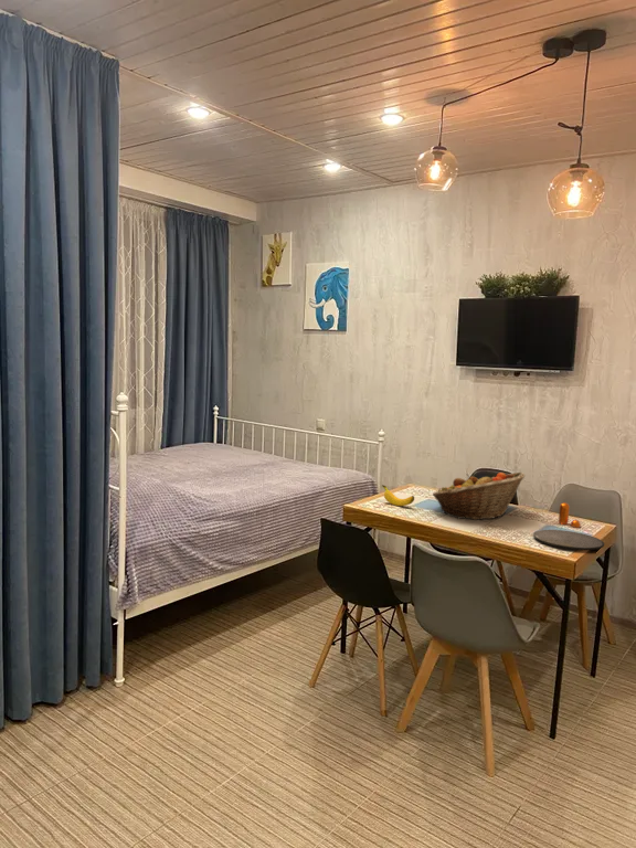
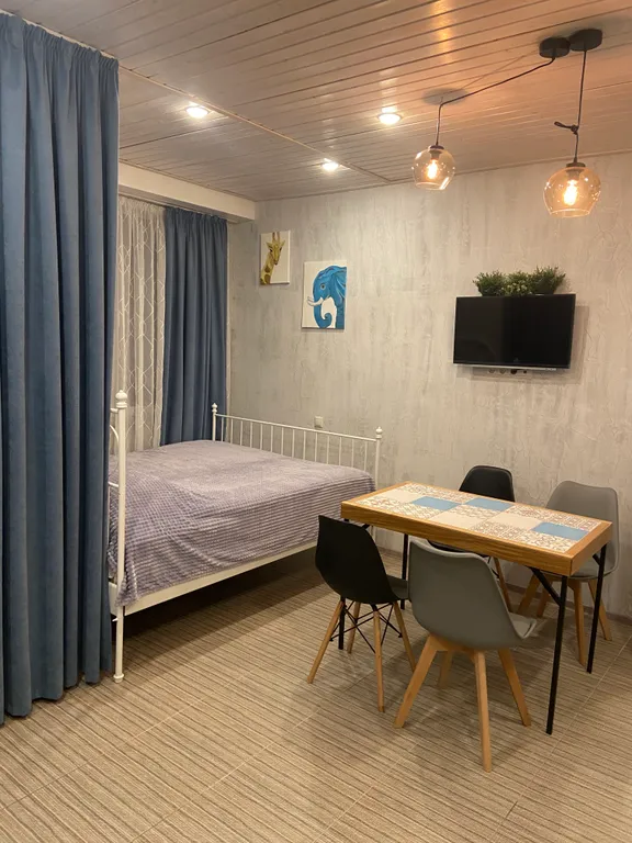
- pepper shaker (568, 513)
- fruit basket (478, 491)
- plate (568, 539)
- banana (396, 497)
